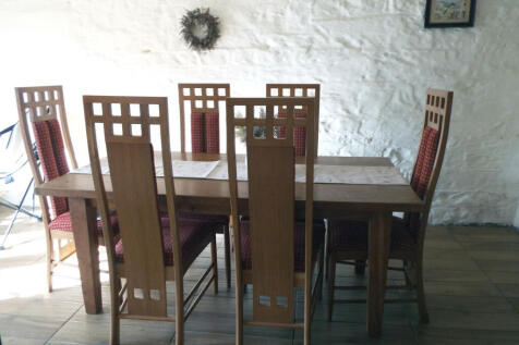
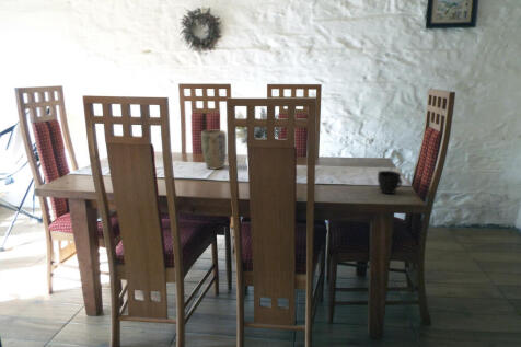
+ plant pot (213, 149)
+ cup (389, 183)
